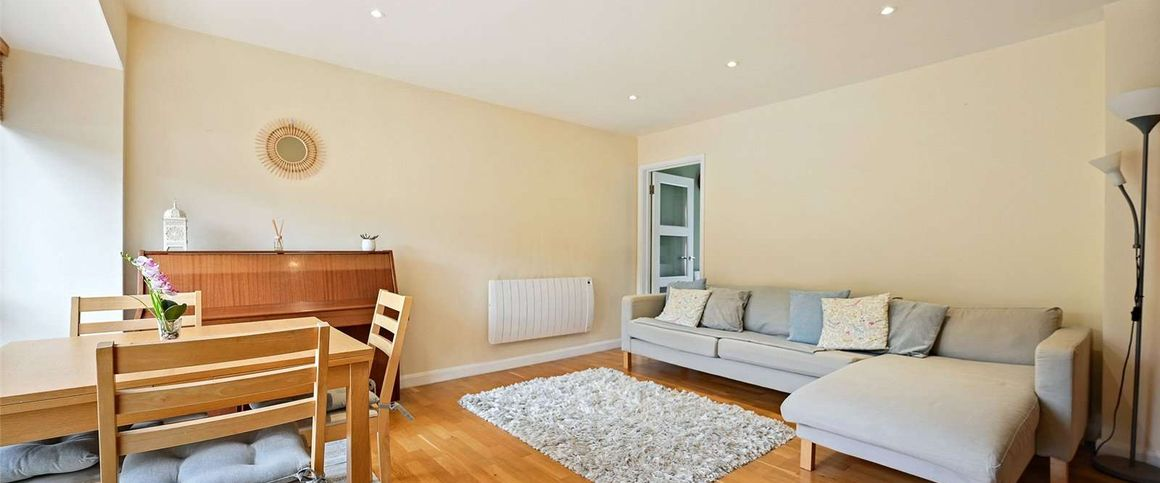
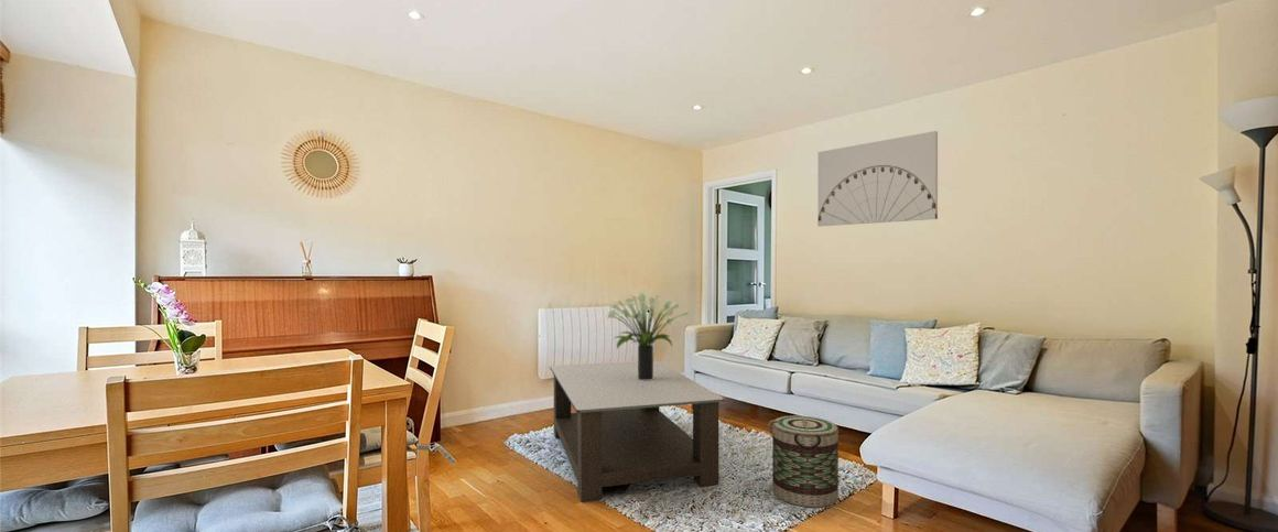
+ coffee table (625, 417)
+ potted plant (647, 335)
+ wall art (873, 182)
+ basket (802, 456)
